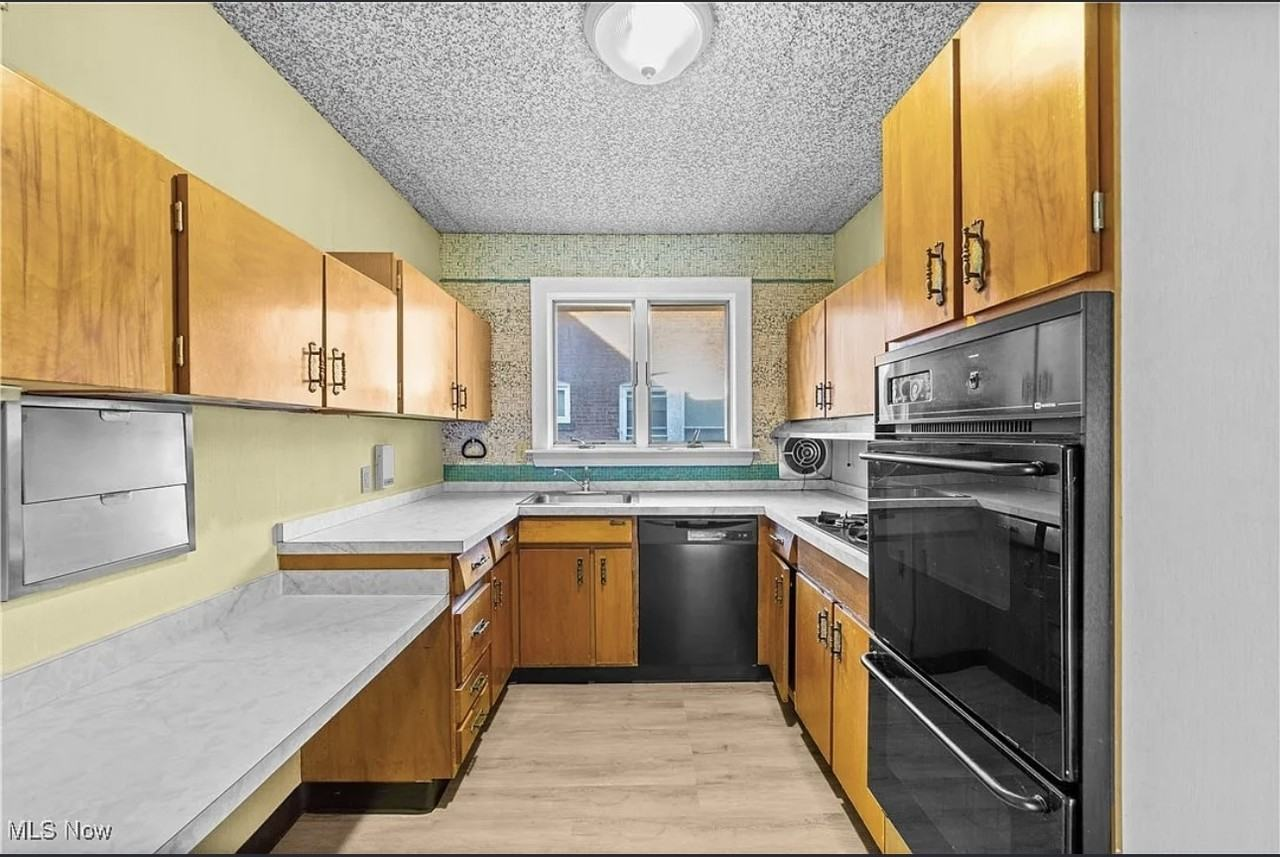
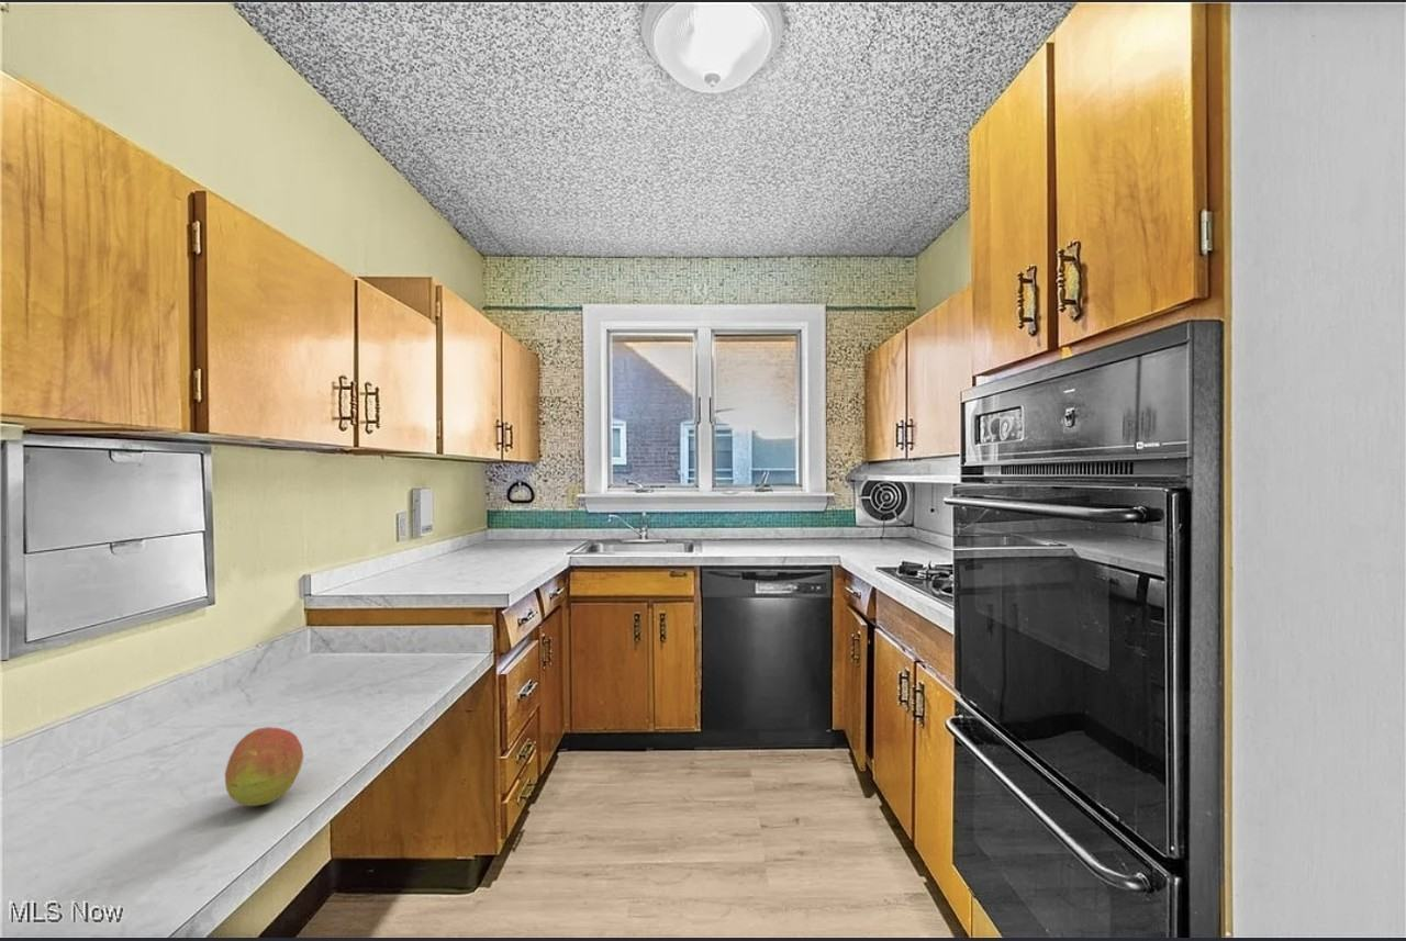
+ fruit (264, 766)
